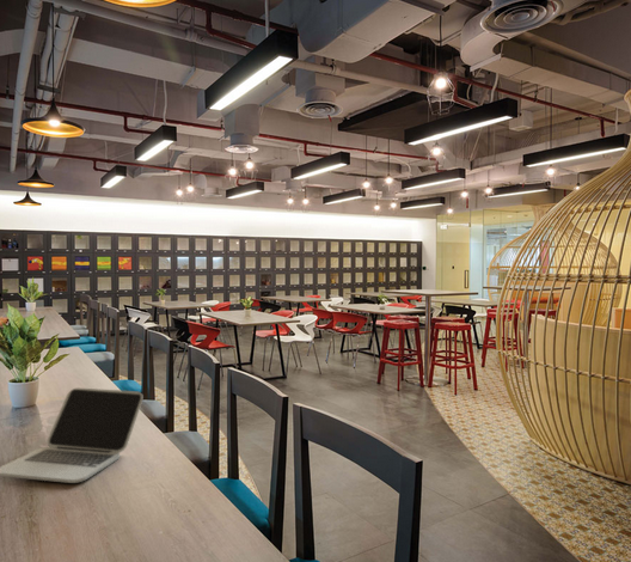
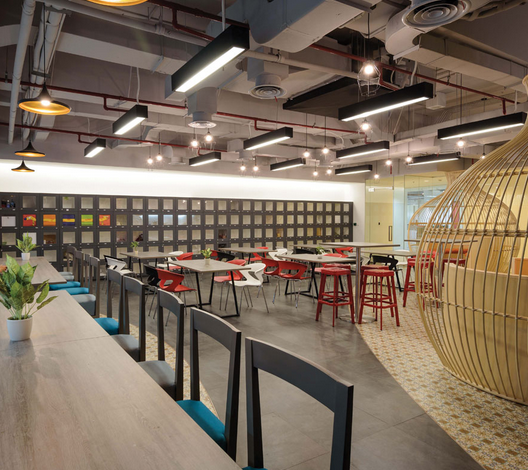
- laptop (74, 429)
